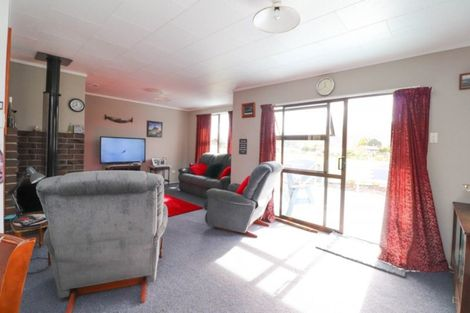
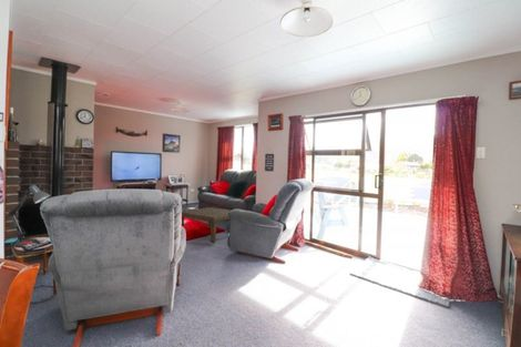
+ coffee table (211, 223)
